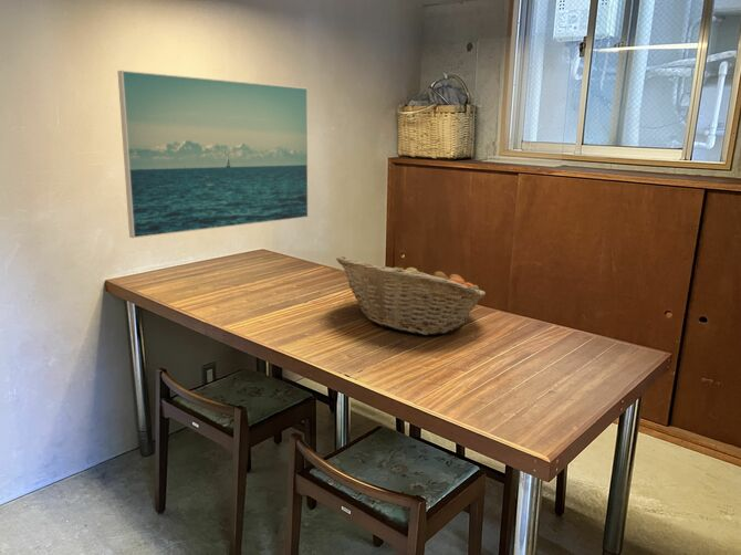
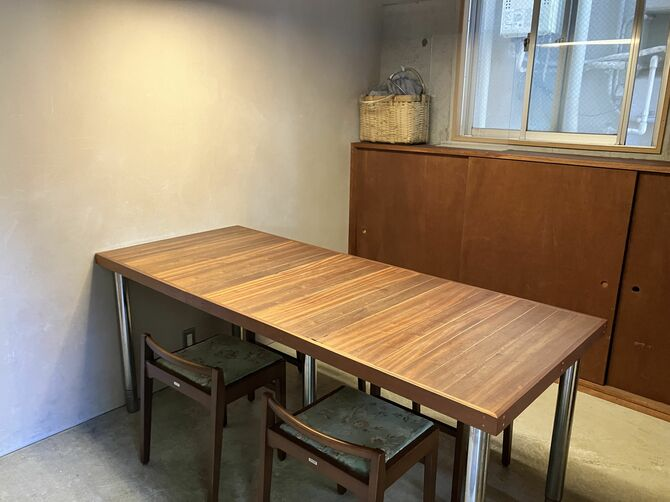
- fruit basket (408, 287)
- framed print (227, 155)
